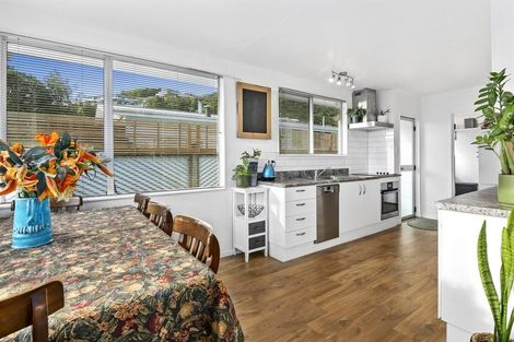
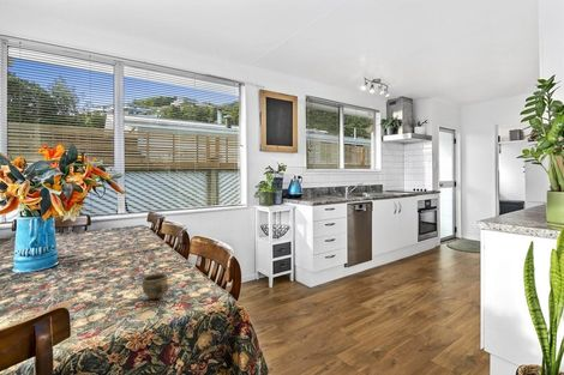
+ cup (156, 288)
